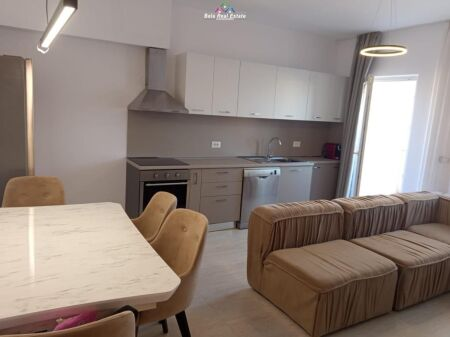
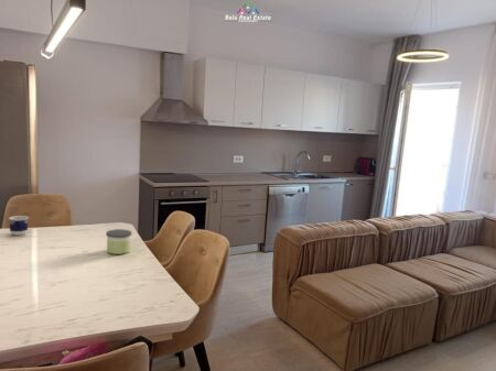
+ cup (19, 226)
+ candle (118, 241)
